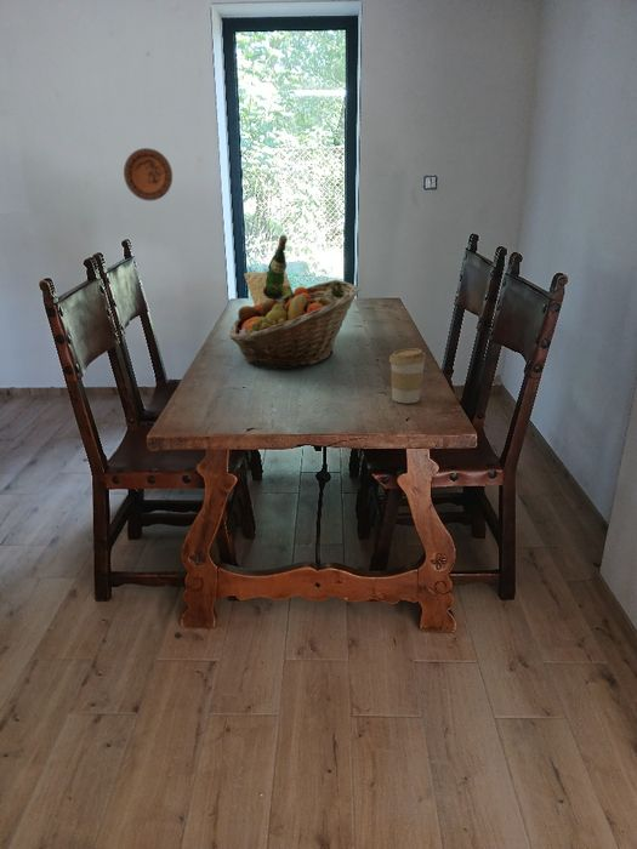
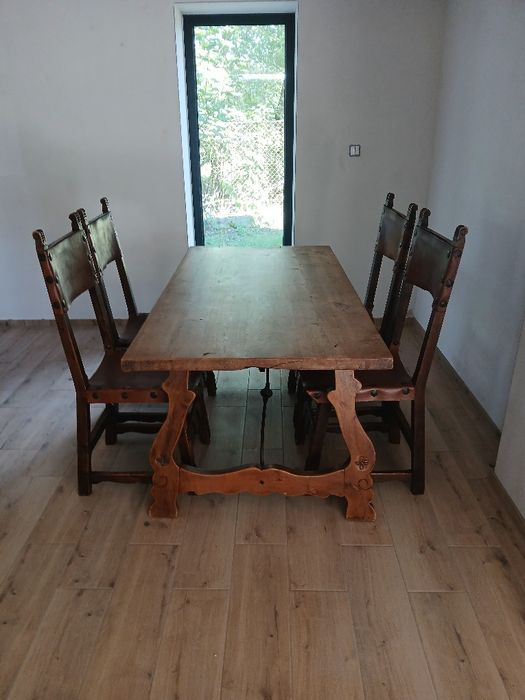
- decorative plate (148, 175)
- fruit basket (292, 320)
- bottle (274, 274)
- coffee cup (406, 375)
